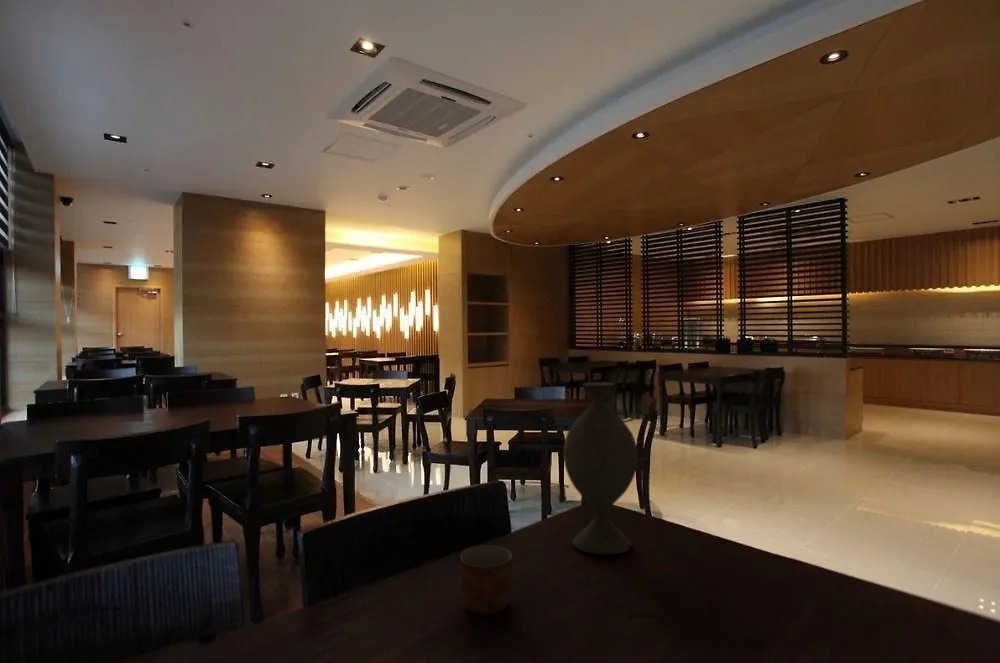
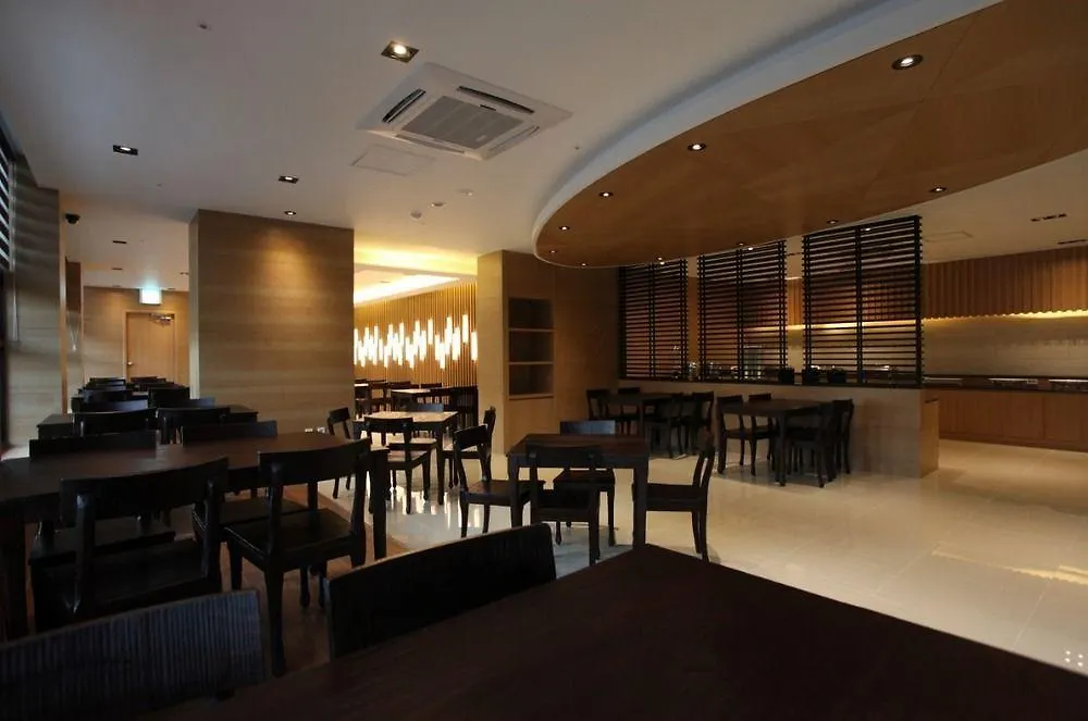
- mug (487, 583)
- decorative vase (600, 463)
